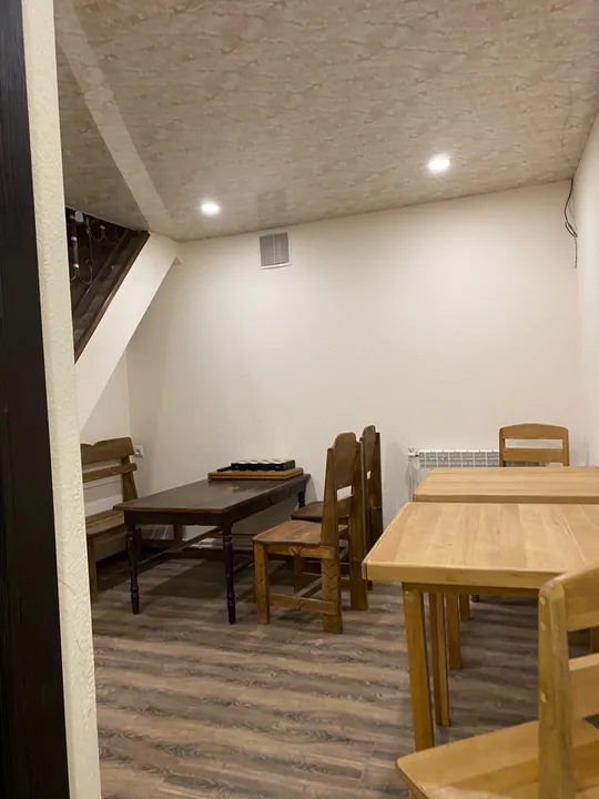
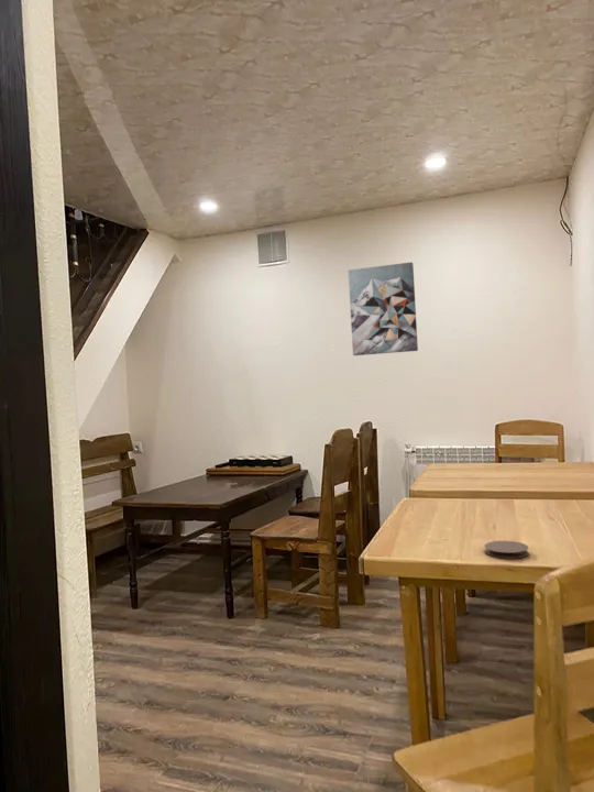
+ coaster (506, 549)
+ wall art (382, 309)
